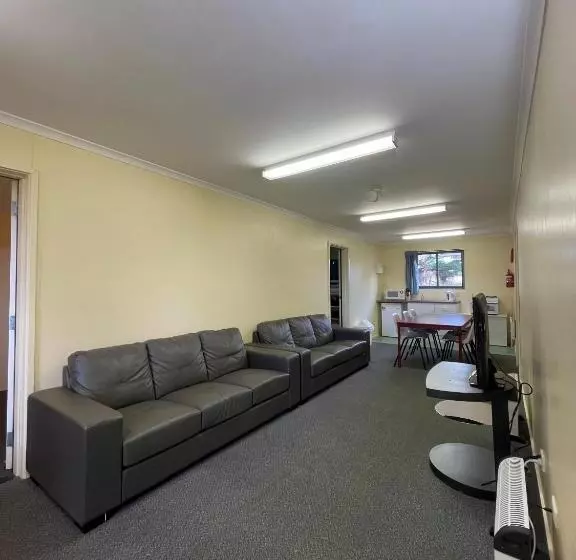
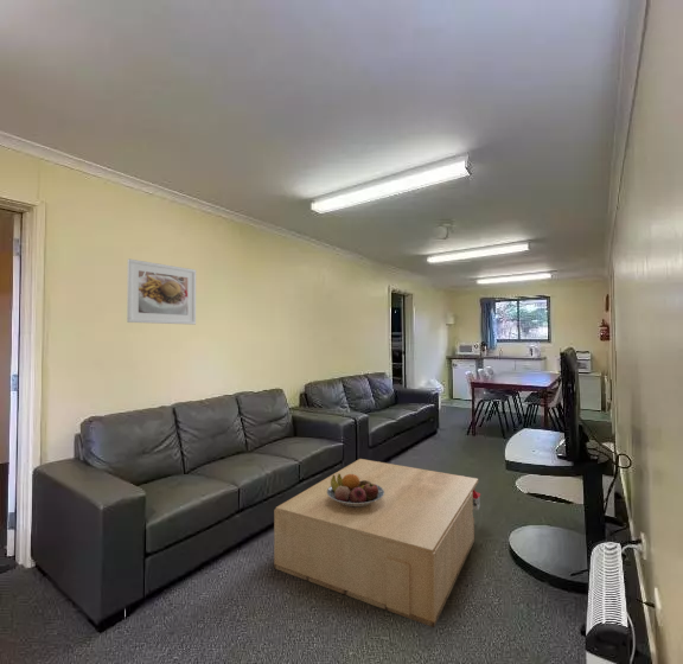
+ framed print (164, 294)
+ fruit bowl (355, 489)
+ coffee table (387, 519)
